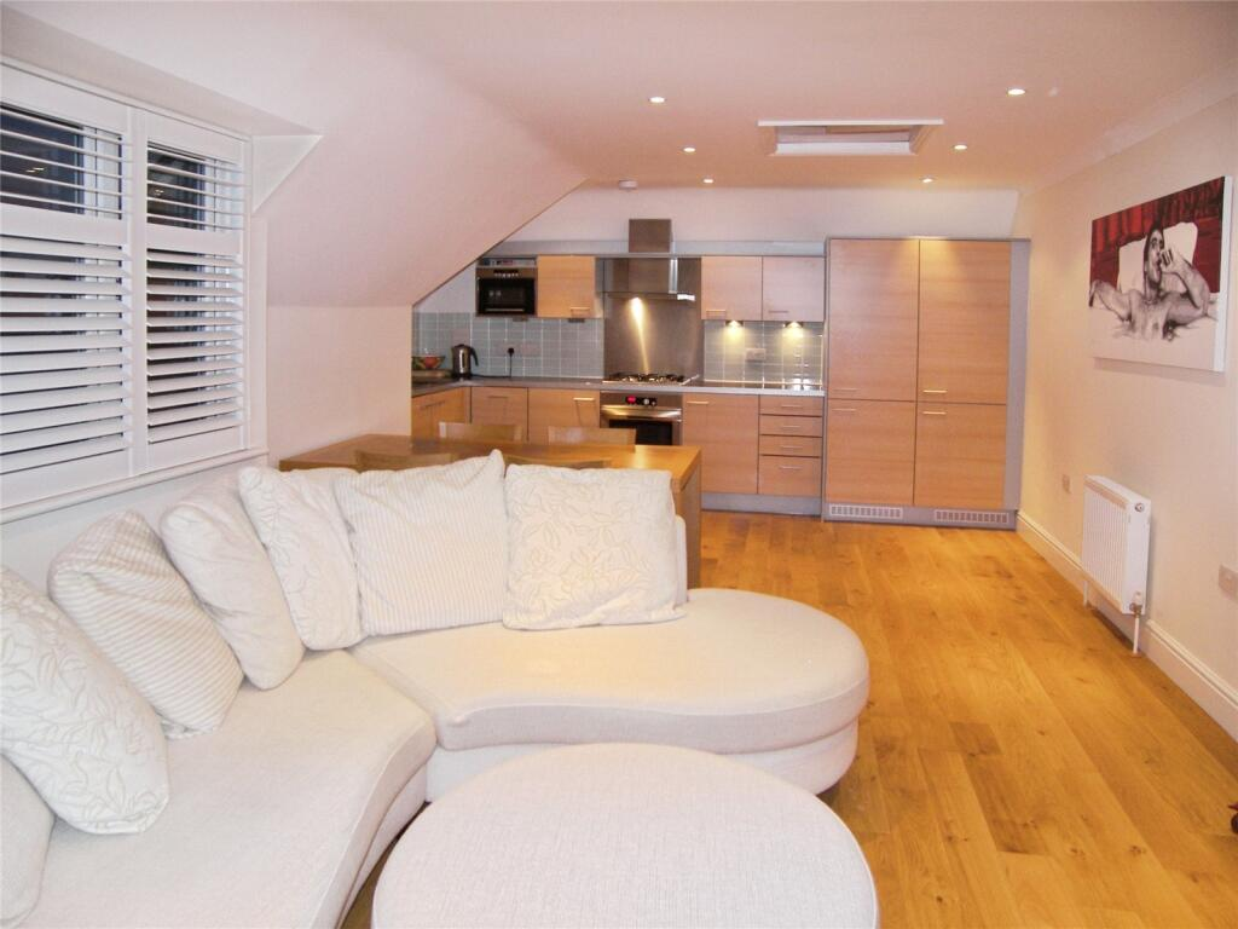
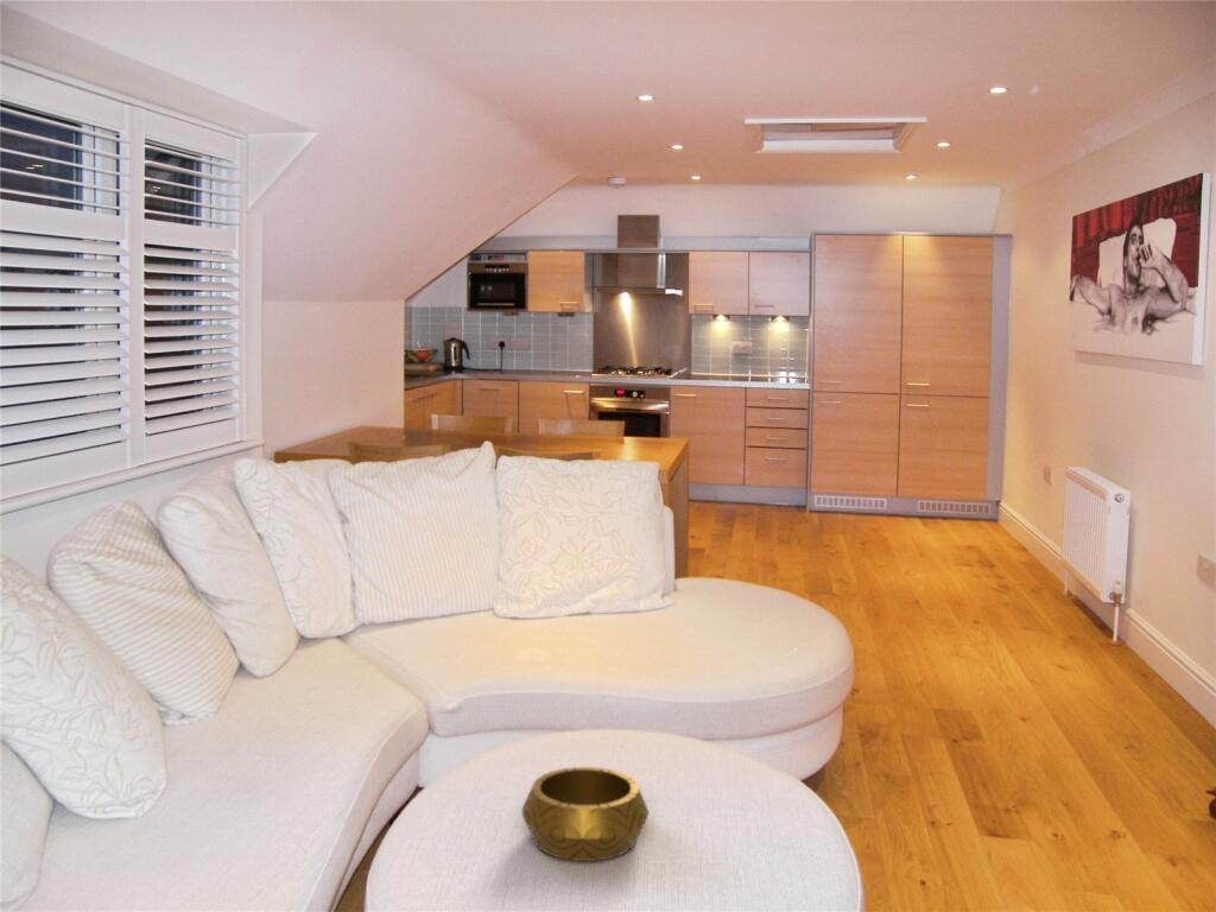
+ decorative bowl (584, 811)
